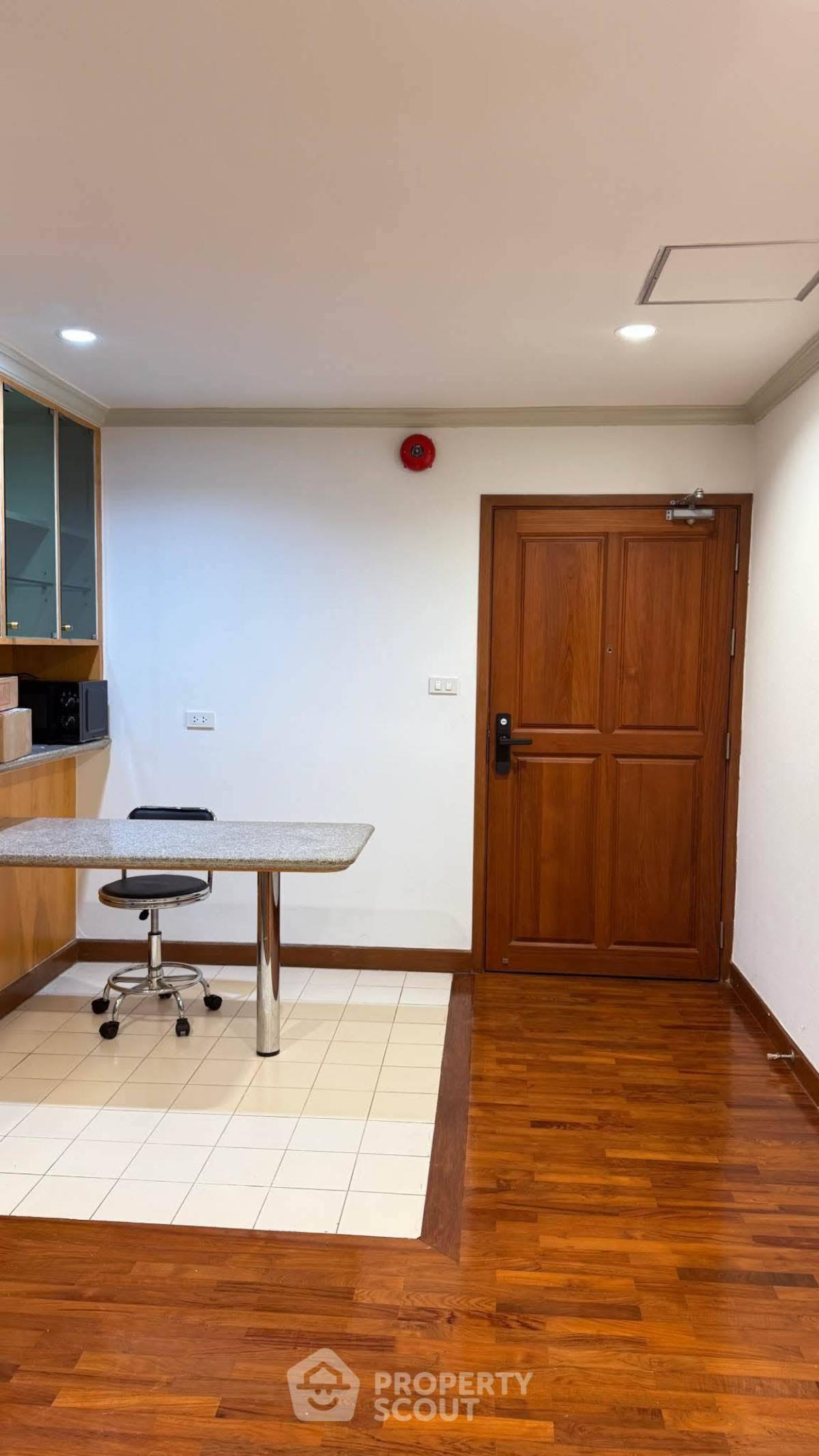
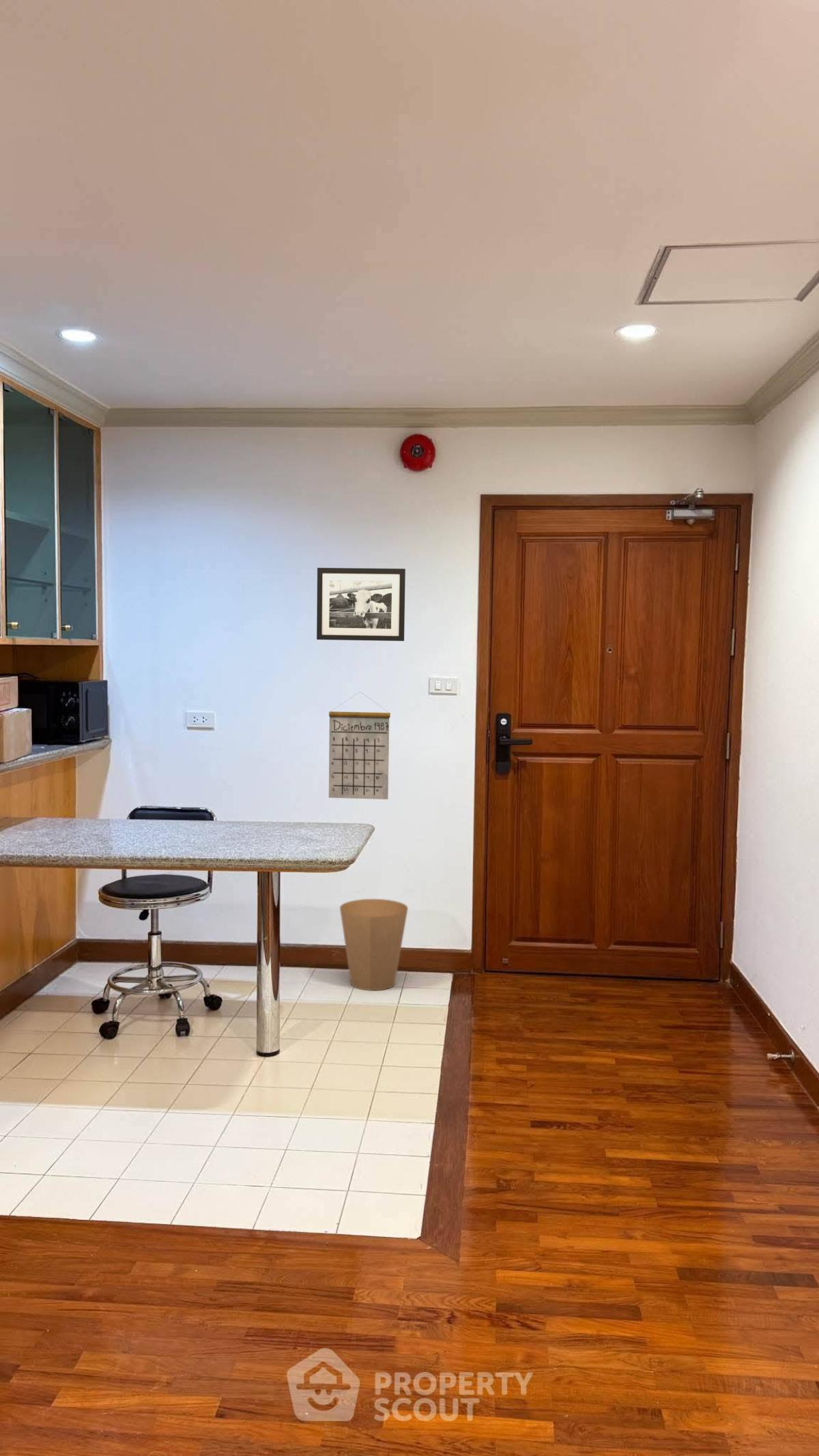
+ calendar (359, 745)
+ picture frame (360, 604)
+ trash can (373, 945)
